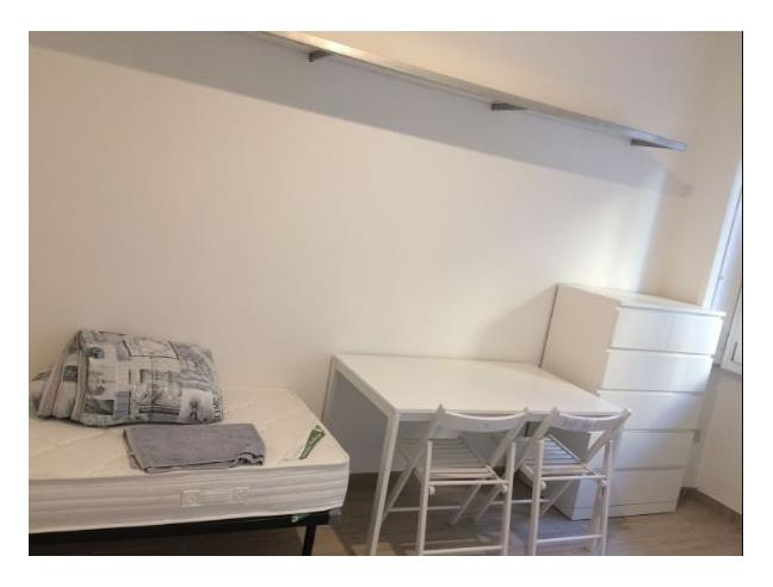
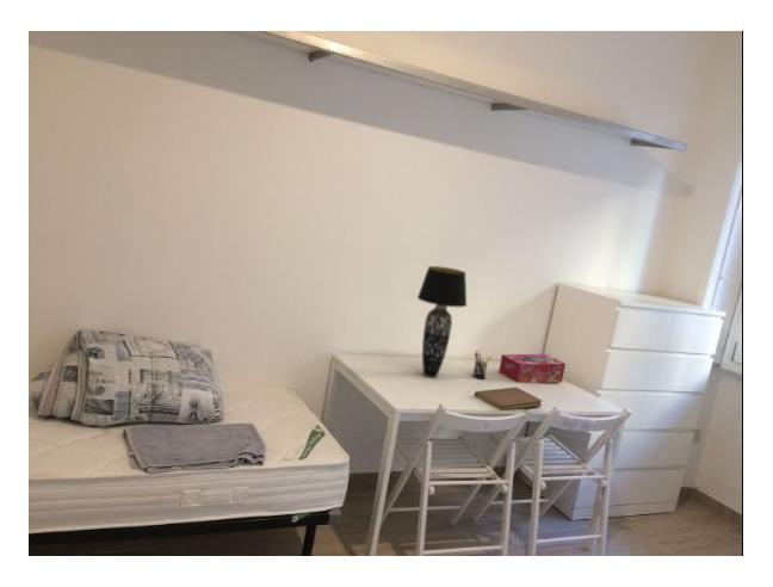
+ pen holder (480, 364)
+ tissue box (531, 367)
+ table lamp (438, 323)
+ notebook (508, 397)
